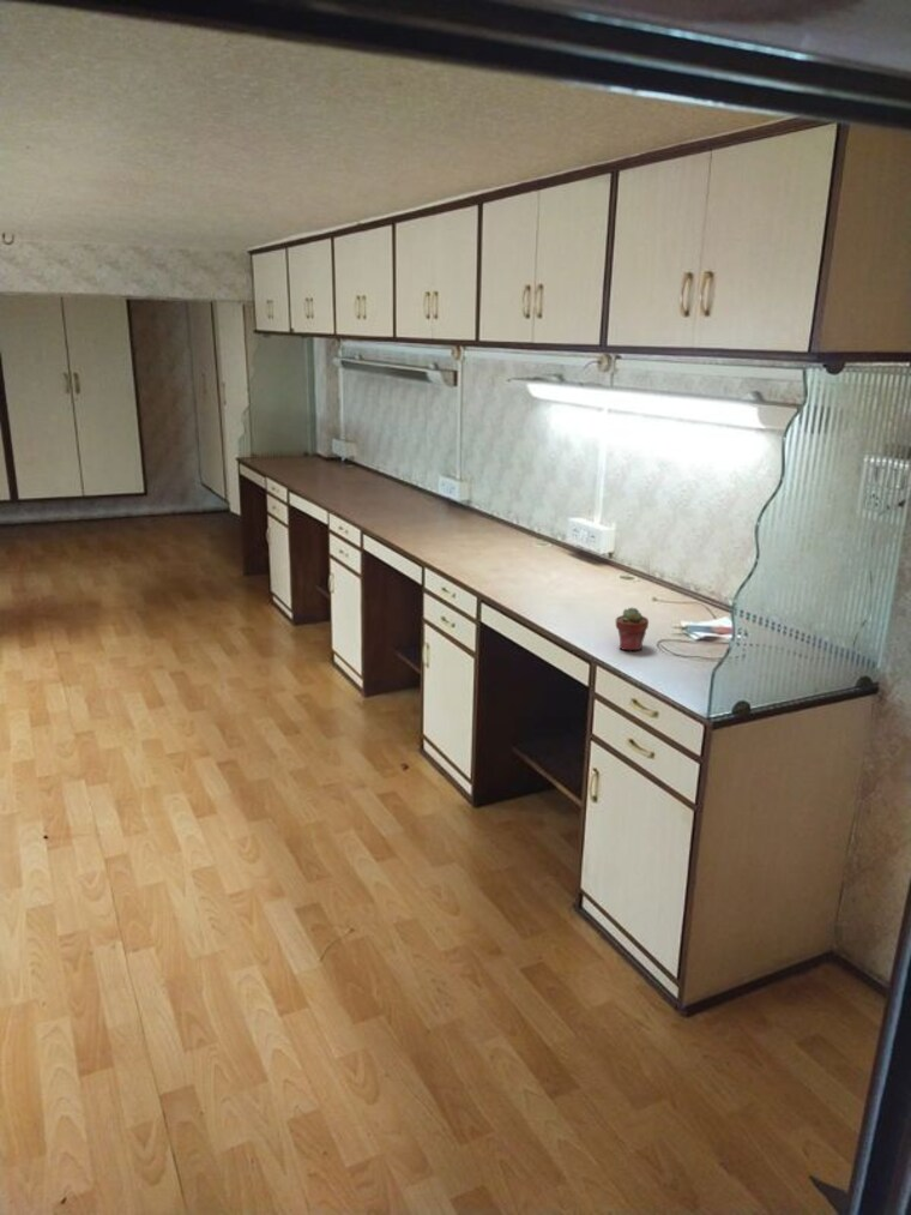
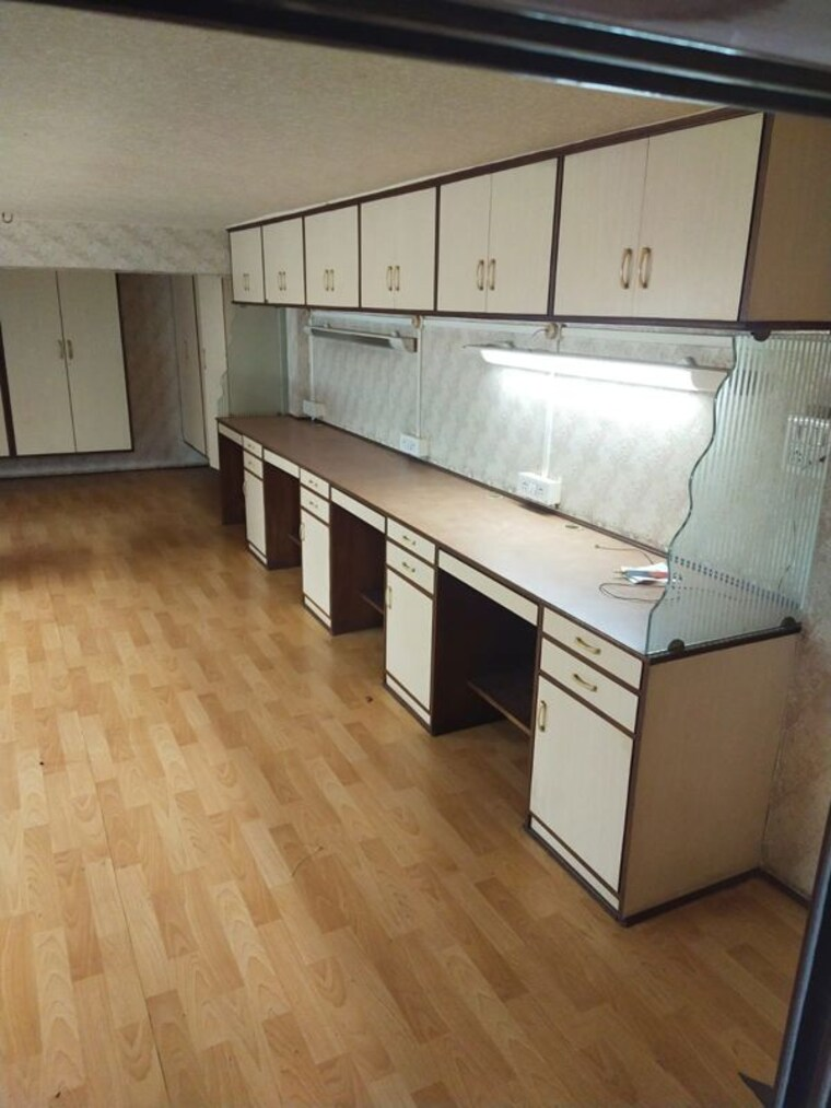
- potted succulent (631, 627)
